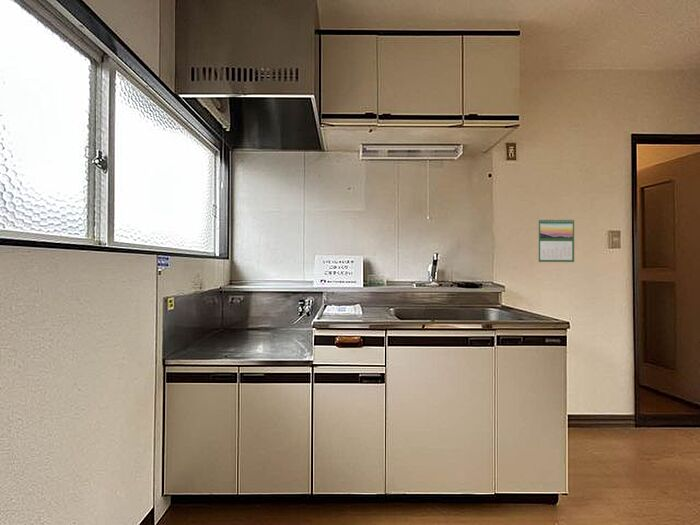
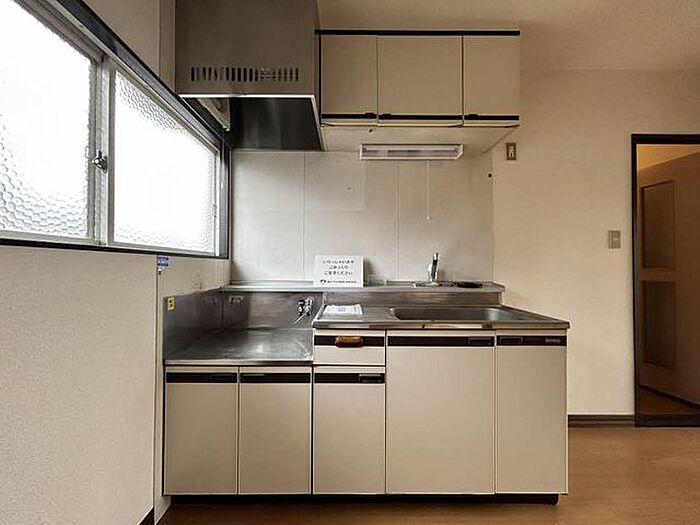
- calendar (556, 239)
